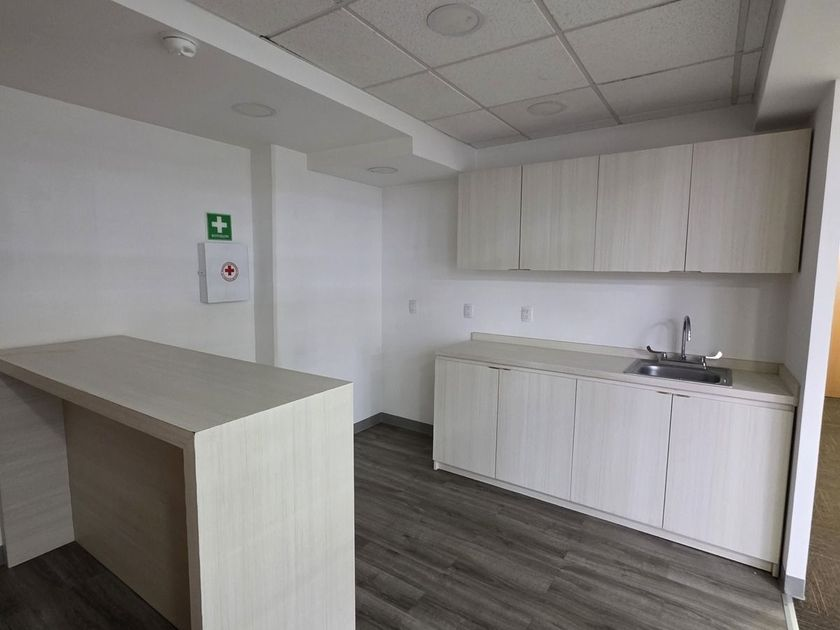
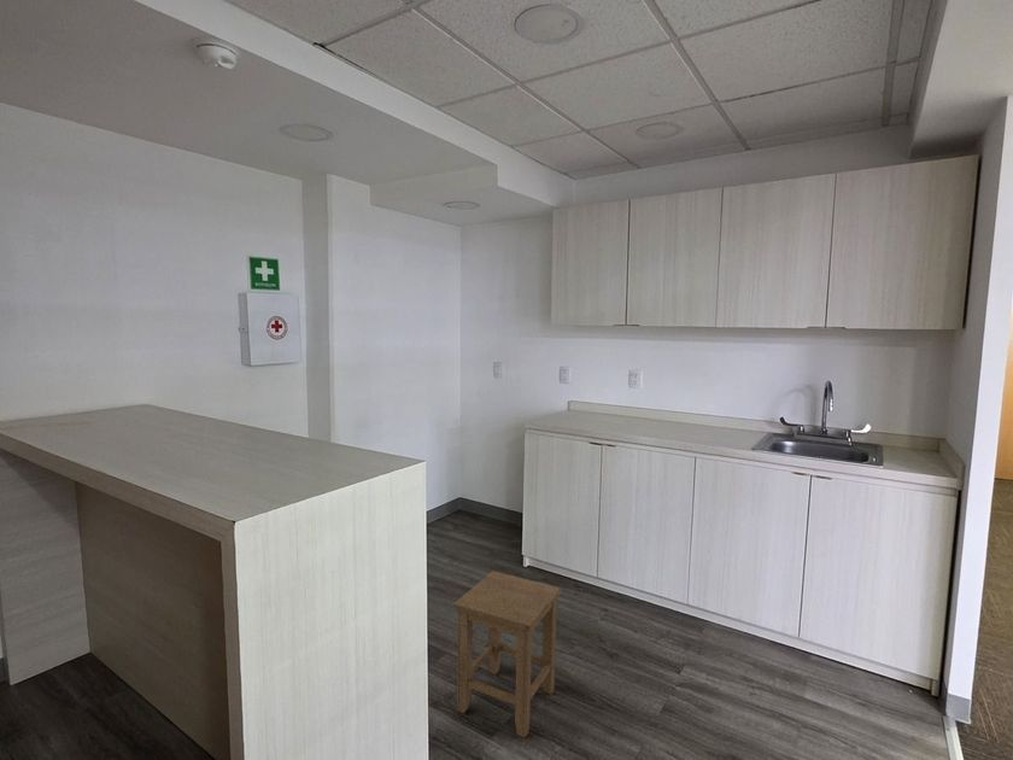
+ stool (508, 648)
